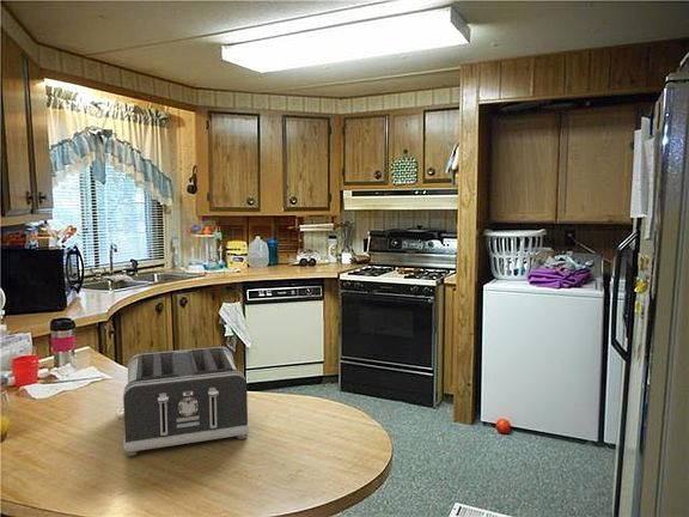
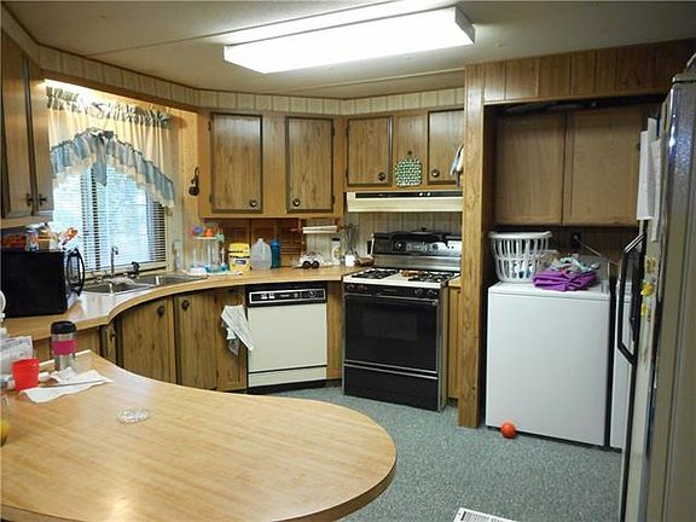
- toaster (184, 394)
